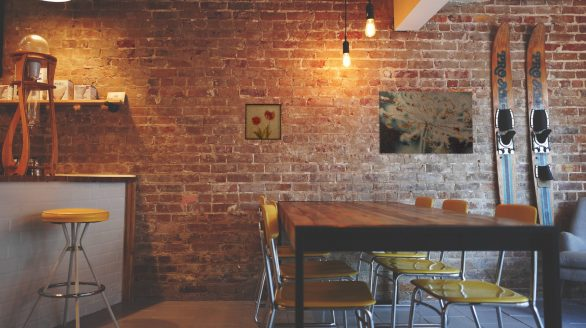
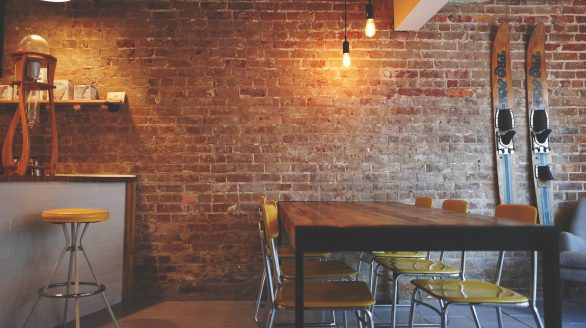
- wall art (263, 121)
- wall art (425, 122)
